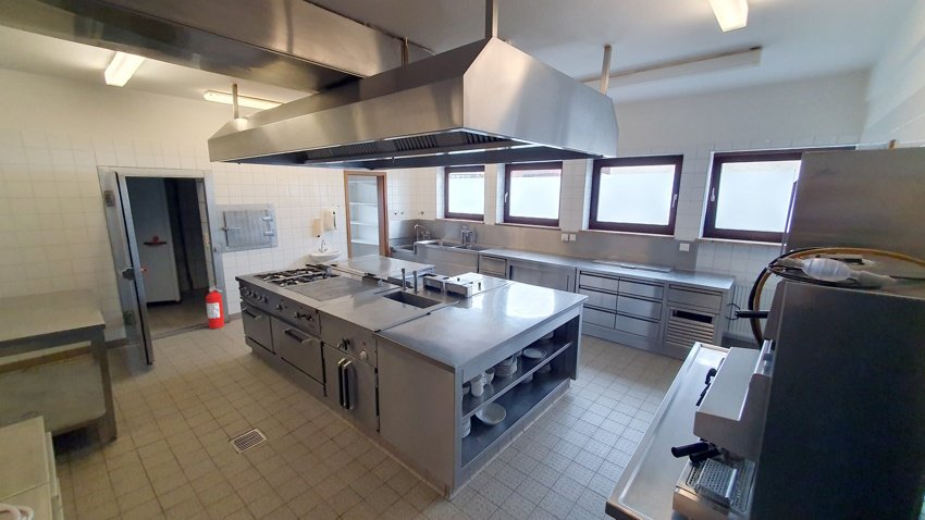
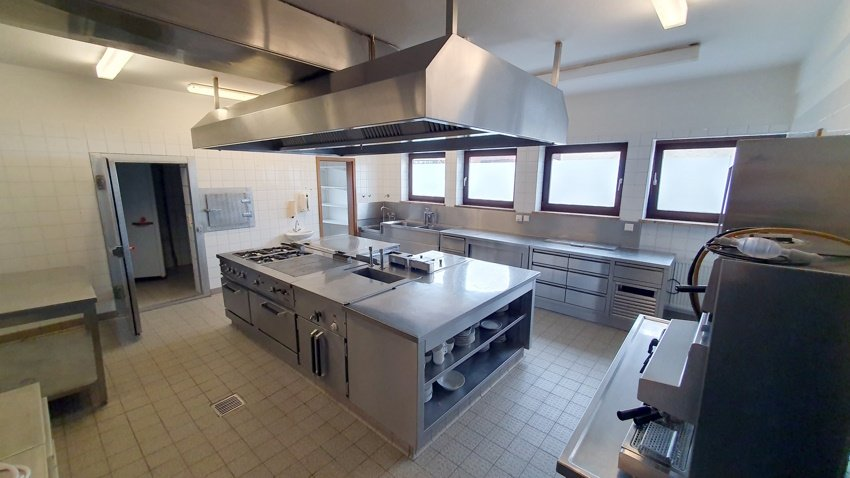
- fire extinguisher (214, 306)
